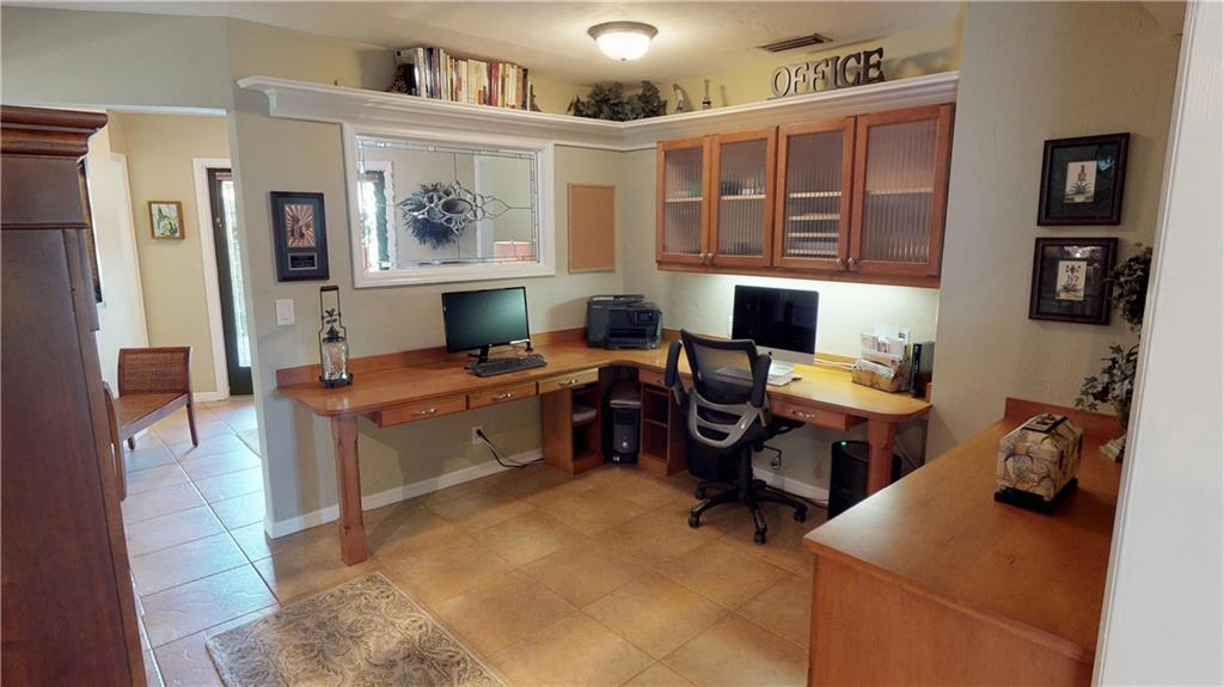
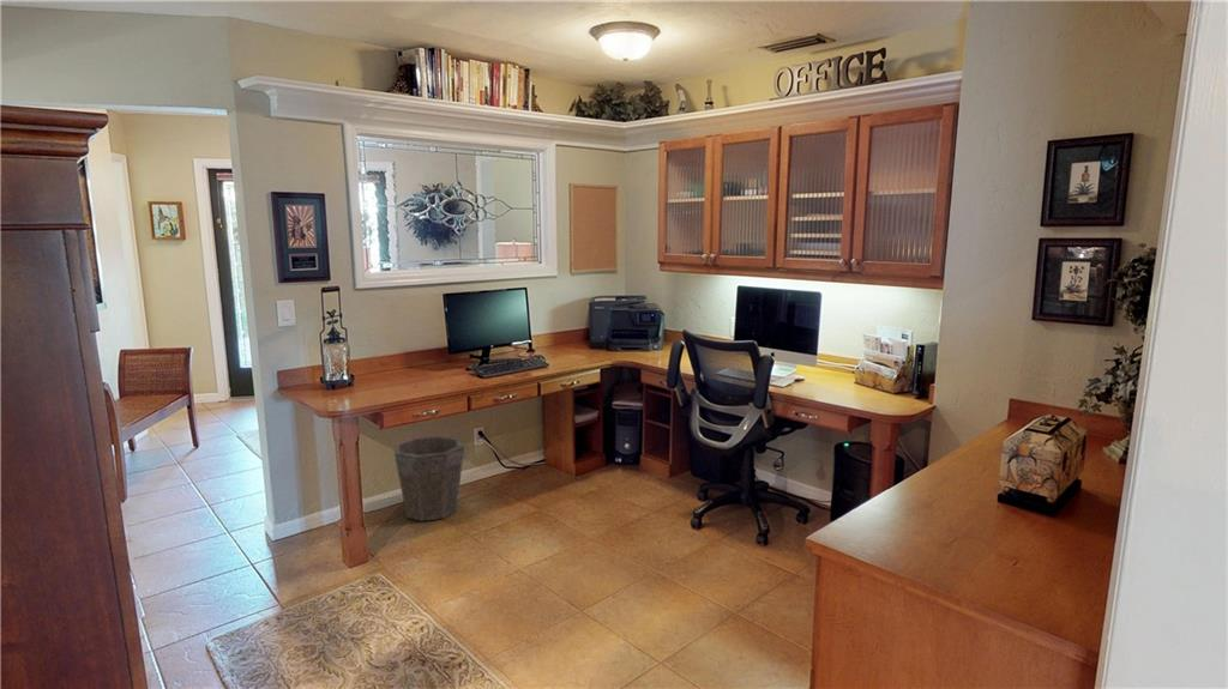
+ waste bin (429, 478)
